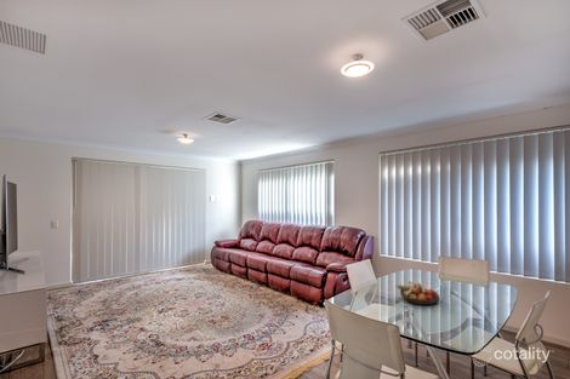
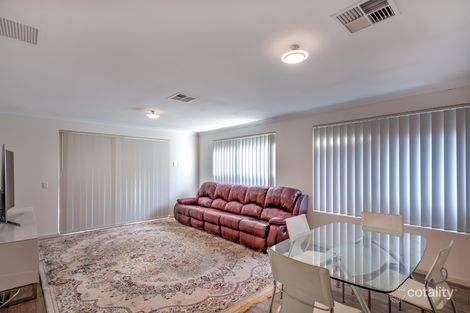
- fruit bowl (418, 292)
